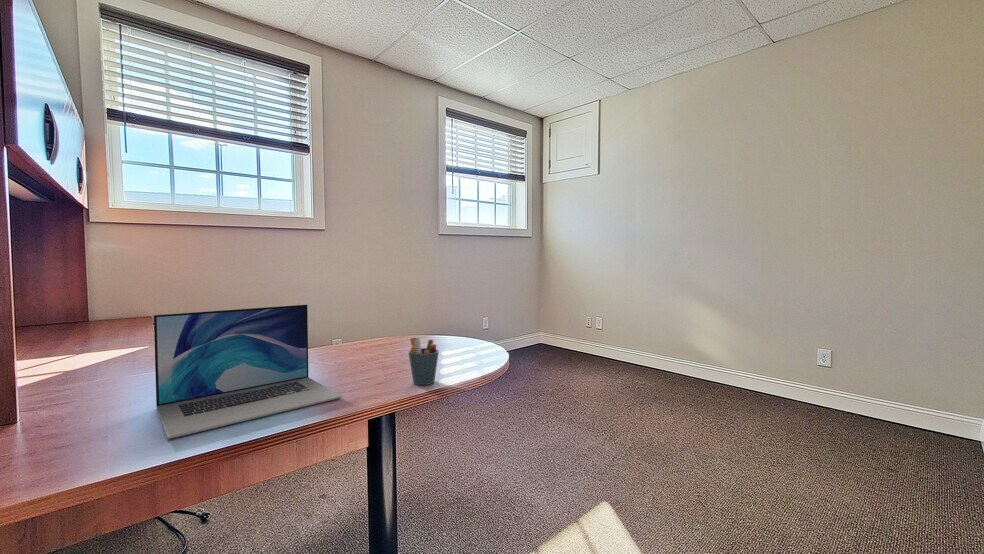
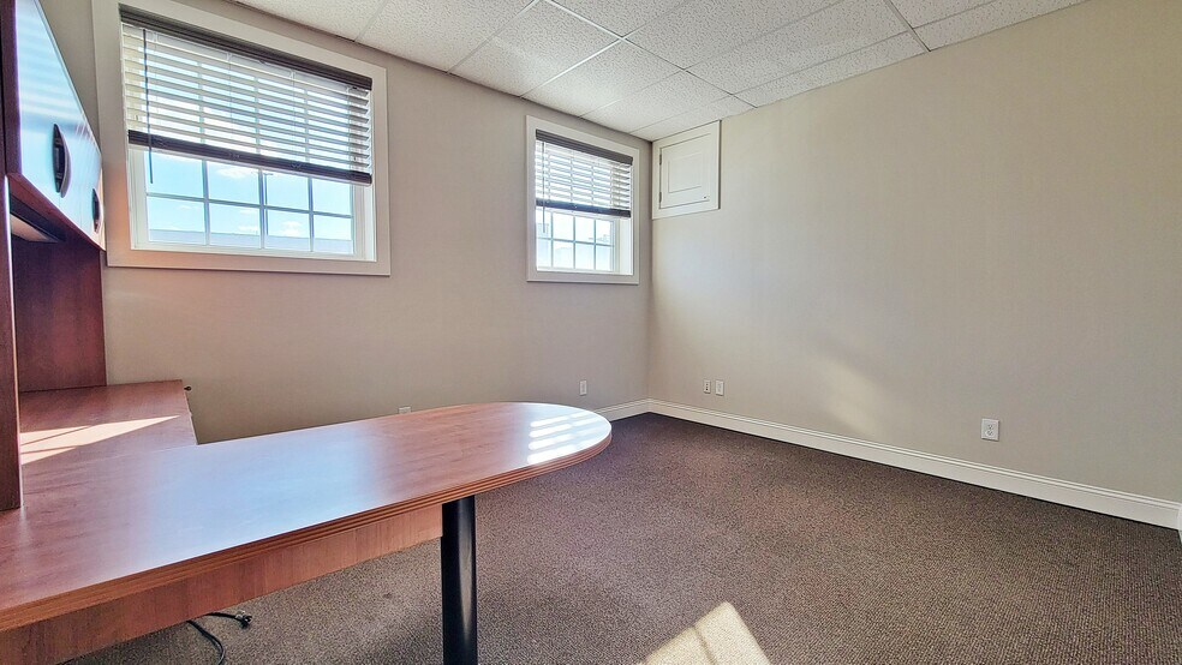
- pen holder (423, 358)
- laptop (251, 358)
